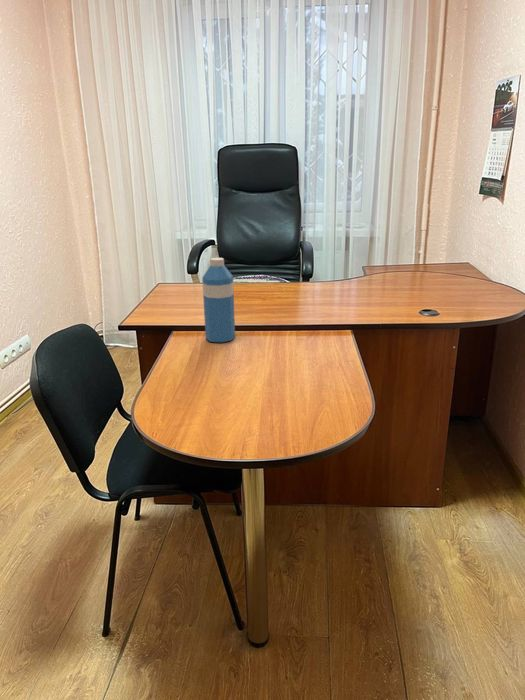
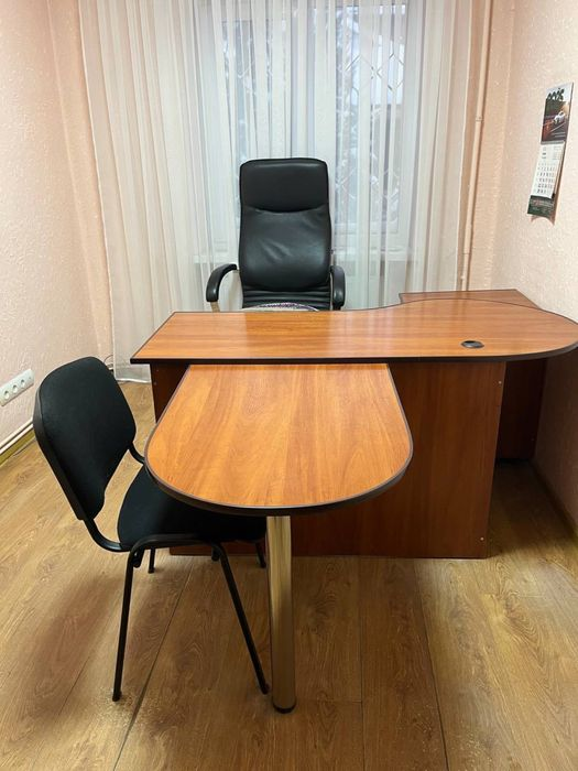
- water bottle (218, 299)
